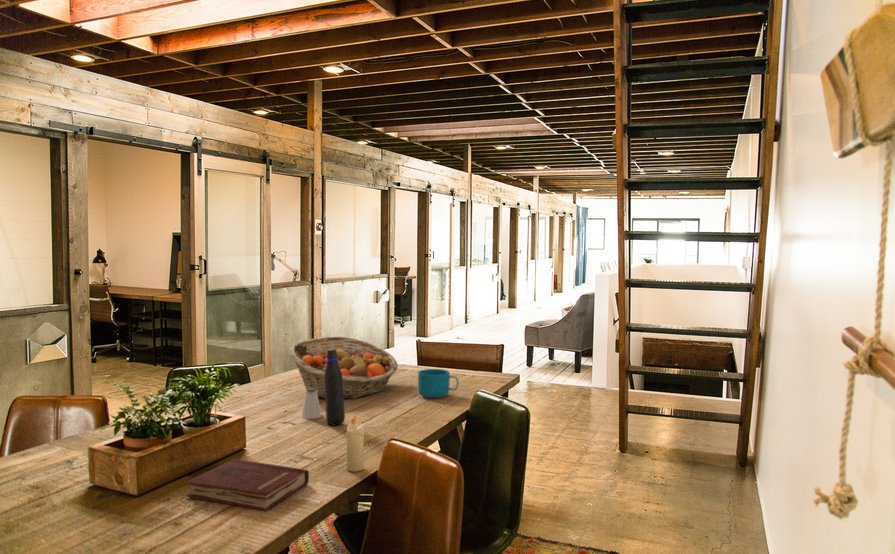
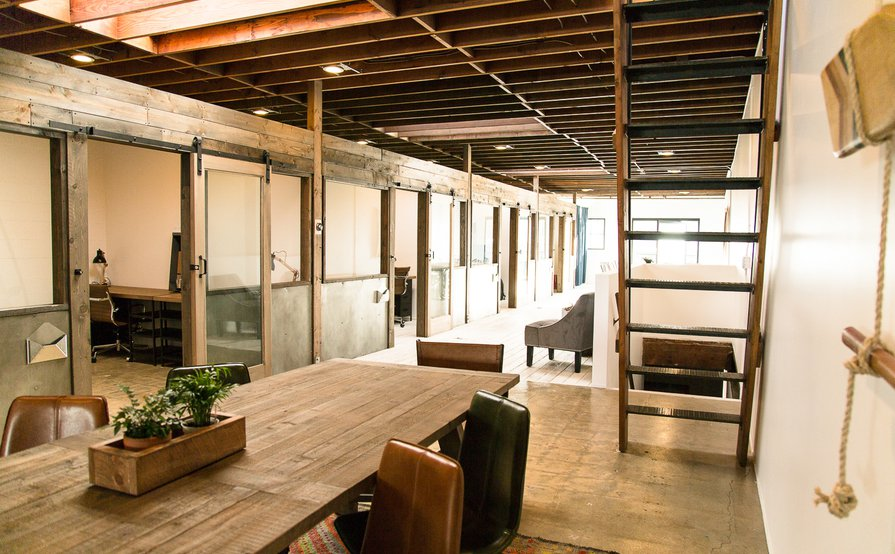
- saltshaker (311, 402)
- fruit basket (344, 366)
- cup (438, 384)
- water bottle (334, 387)
- candle (355, 442)
- hardback book (249, 481)
